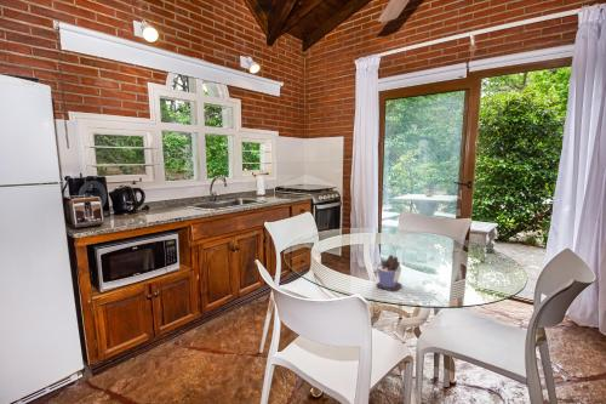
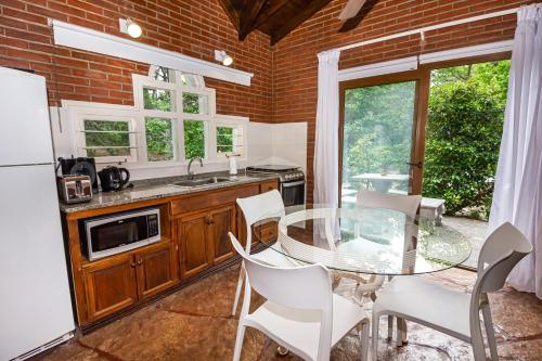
- cup (388, 271)
